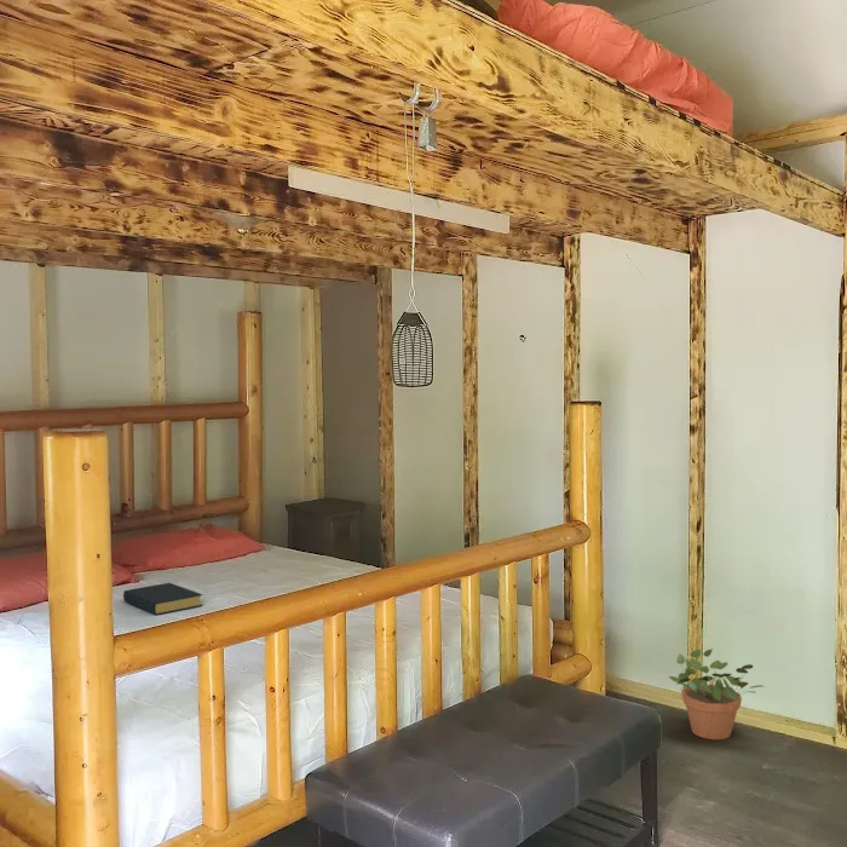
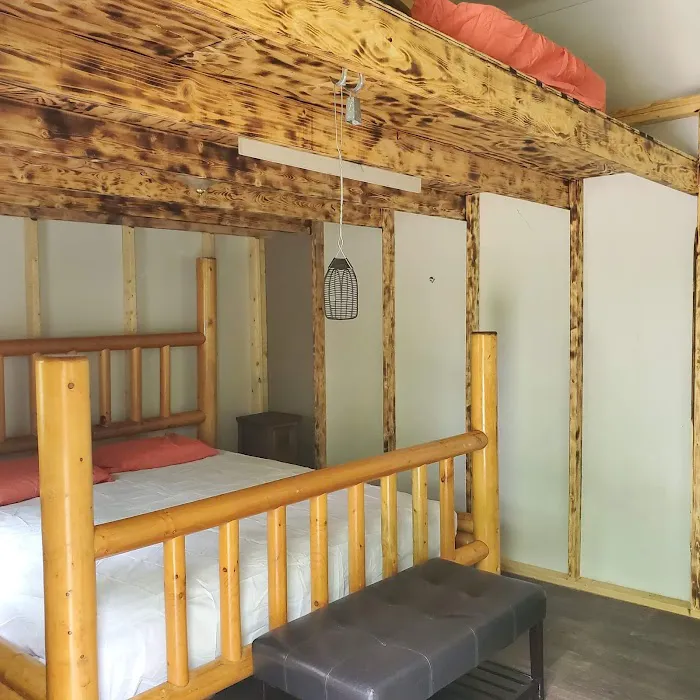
- hardback book (162, 598)
- potted plant (718, 695)
